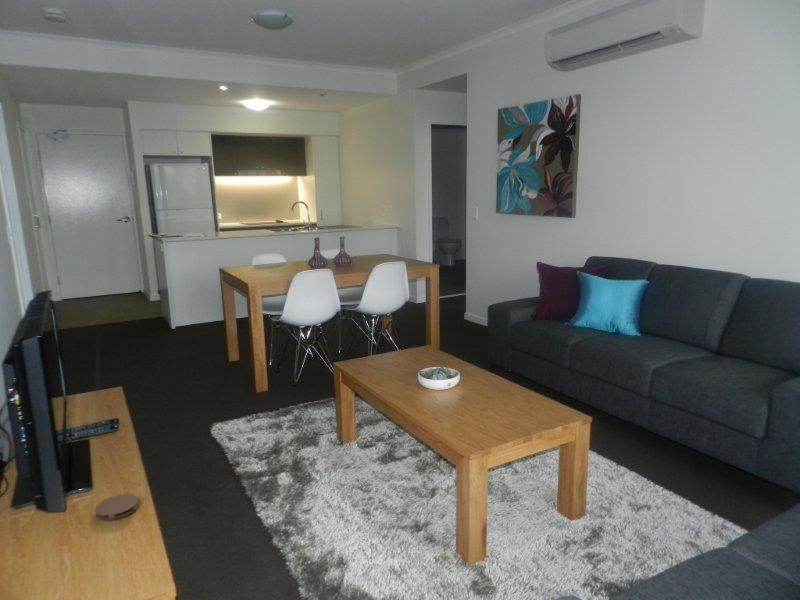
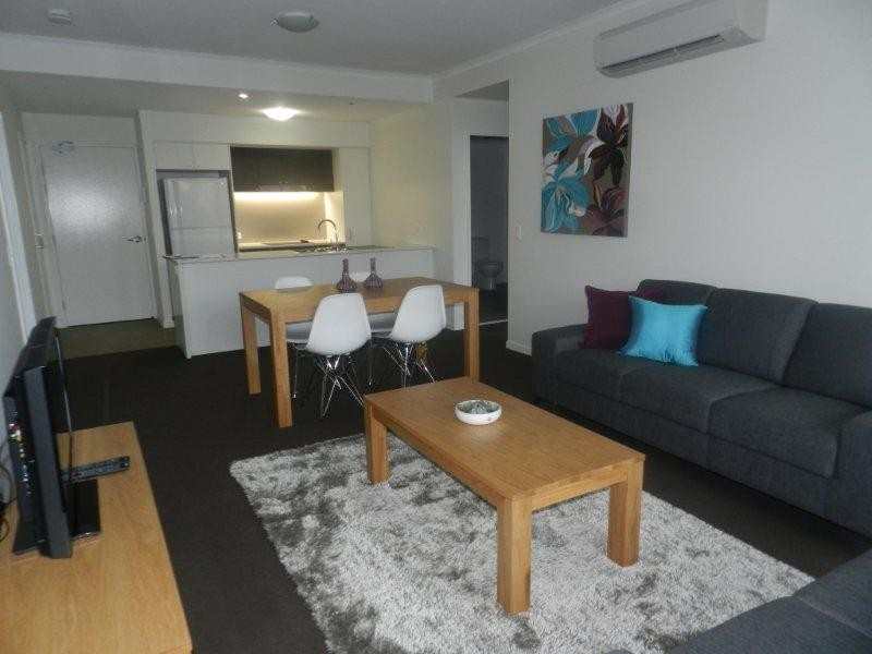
- coaster (117, 506)
